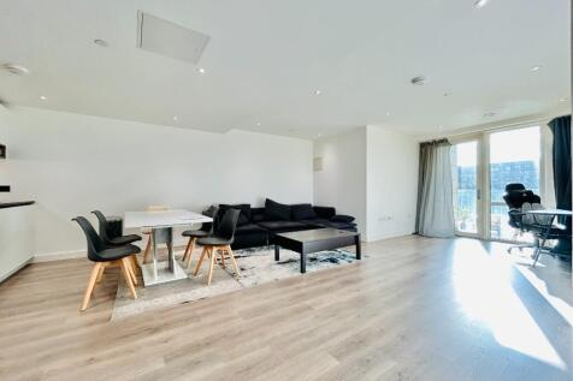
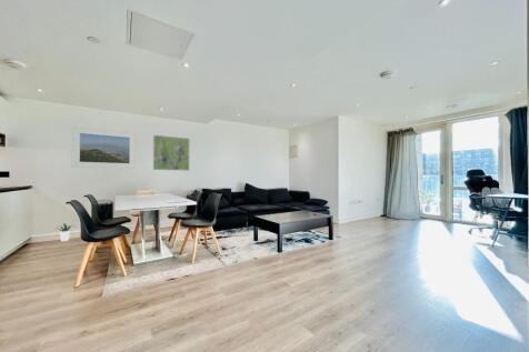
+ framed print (106, 149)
+ potted plant (64, 232)
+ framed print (171, 153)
